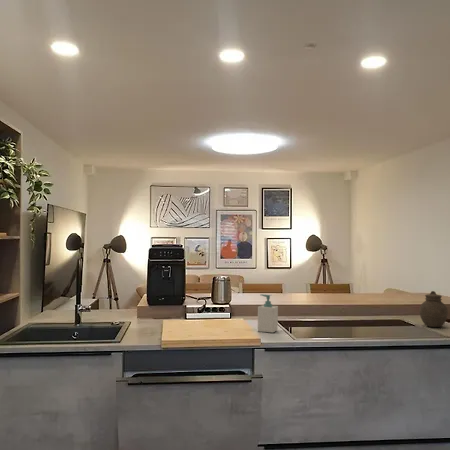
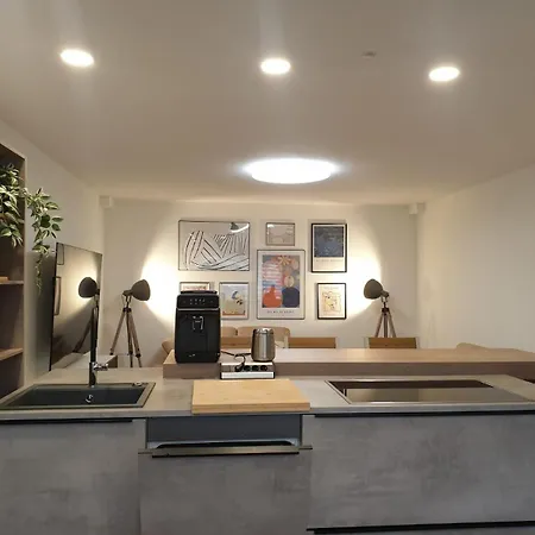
- jar (433, 308)
- soap bottle (267, 312)
